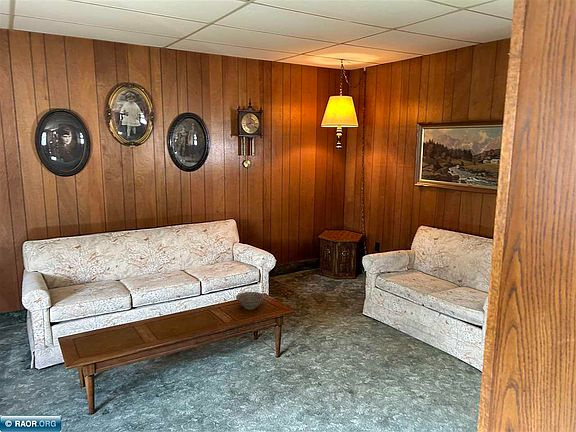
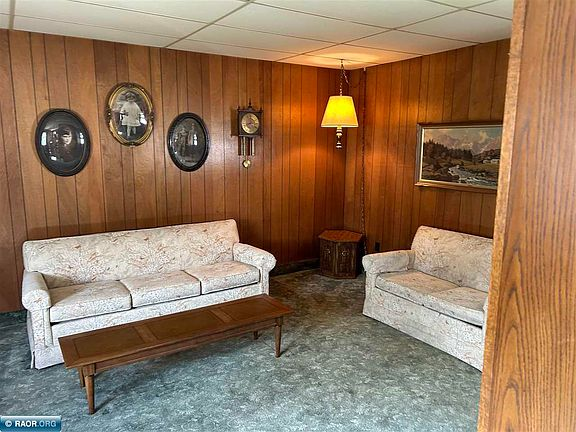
- decorative bowl (250, 301)
